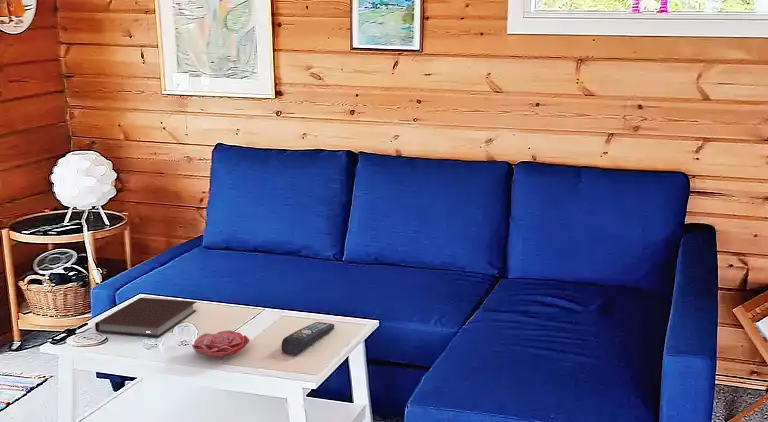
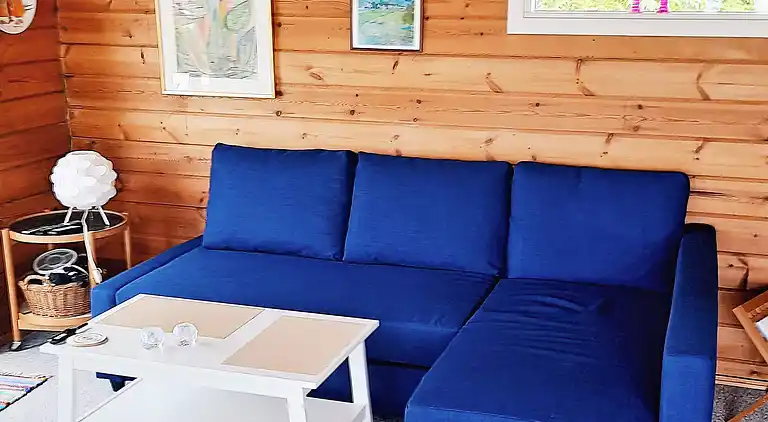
- notebook (148, 316)
- remote control (308, 335)
- flower (220, 346)
